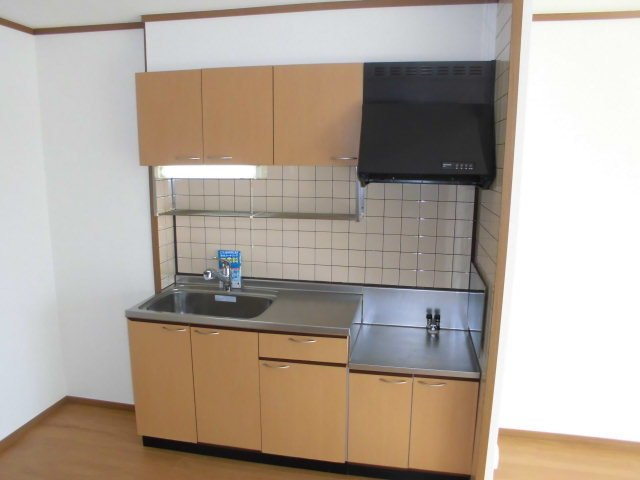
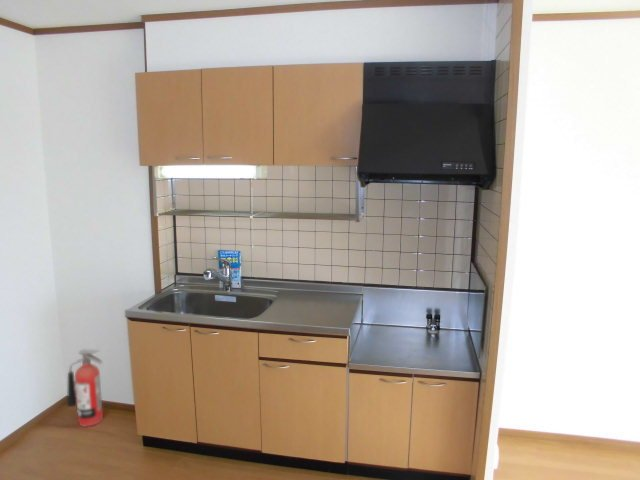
+ fire extinguisher (87, 385)
